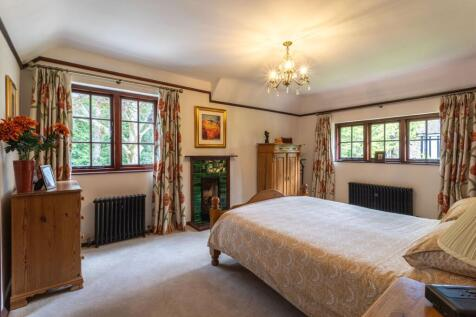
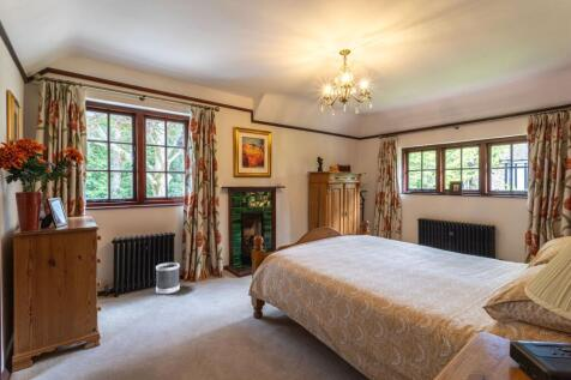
+ wastebasket (168, 277)
